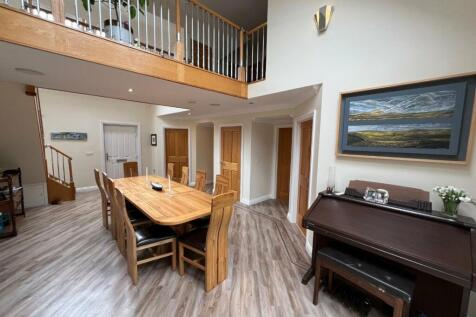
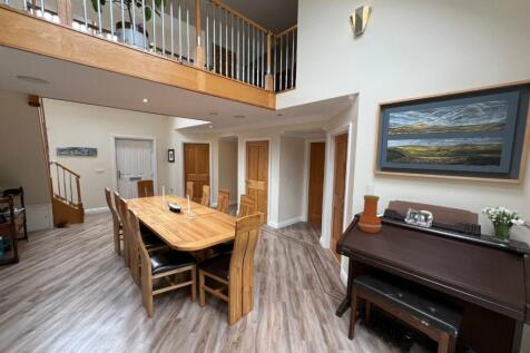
+ vase (370, 213)
